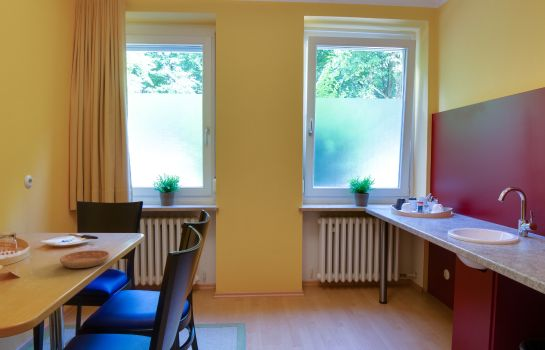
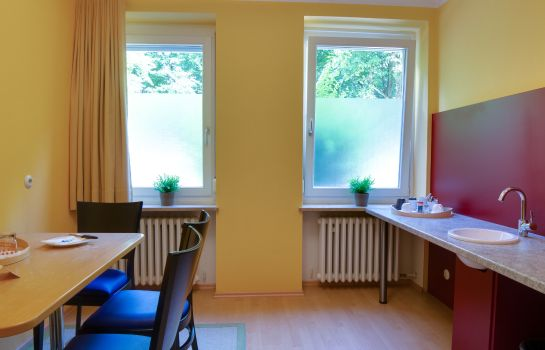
- saucer (85, 259)
